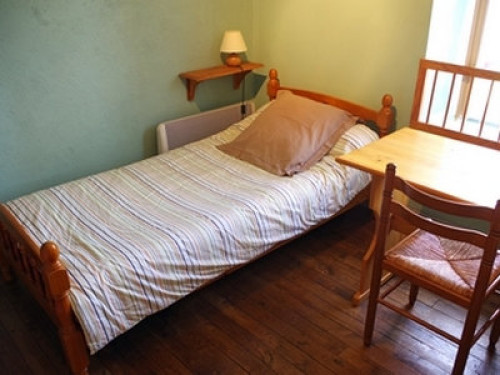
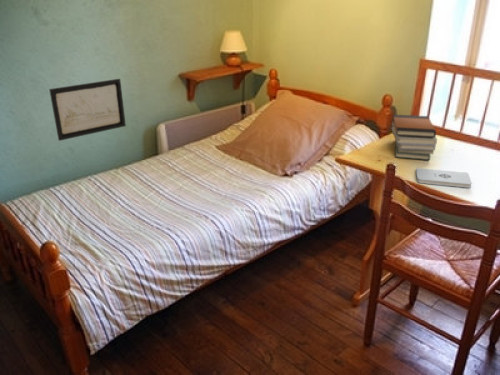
+ notepad (442, 177)
+ book stack (412, 136)
+ wall art (90, 108)
